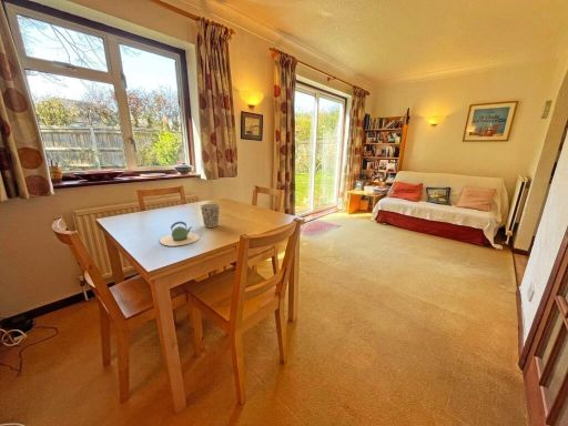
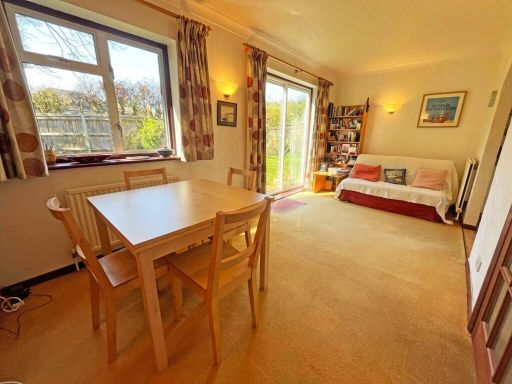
- teapot (179, 230)
- cup (210, 215)
